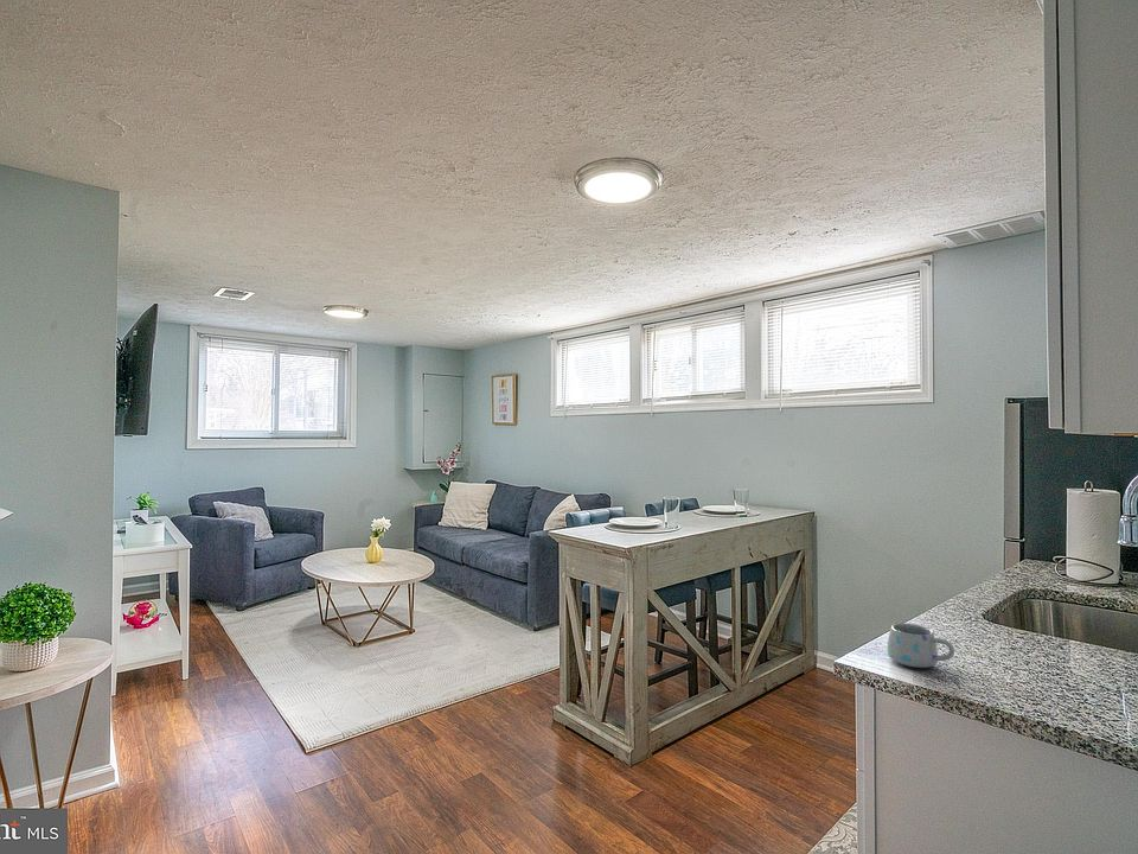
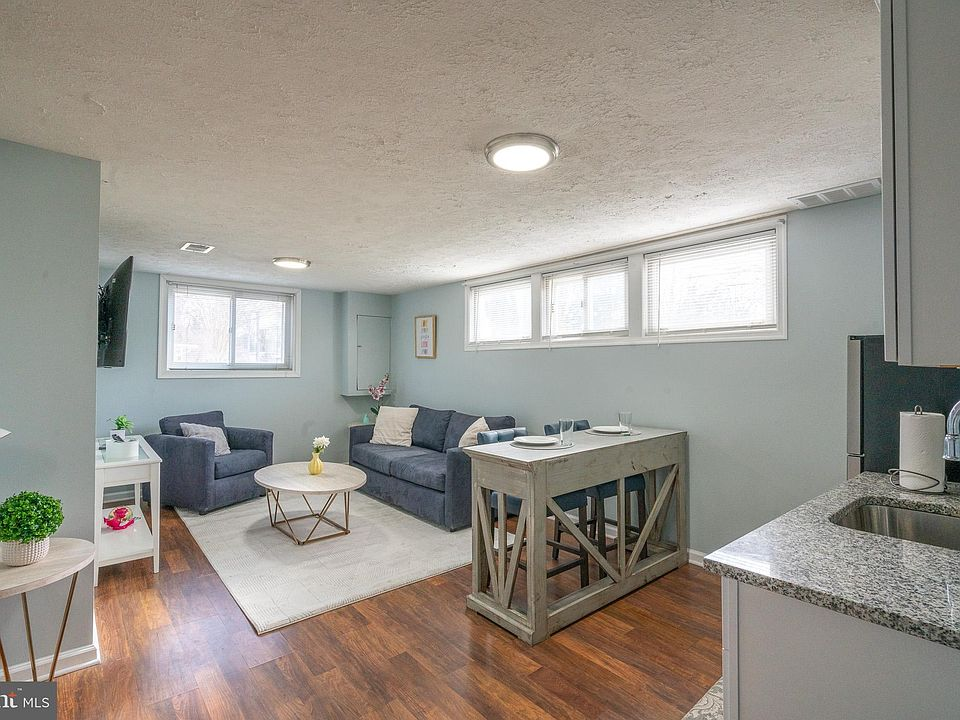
- mug (920, 648)
